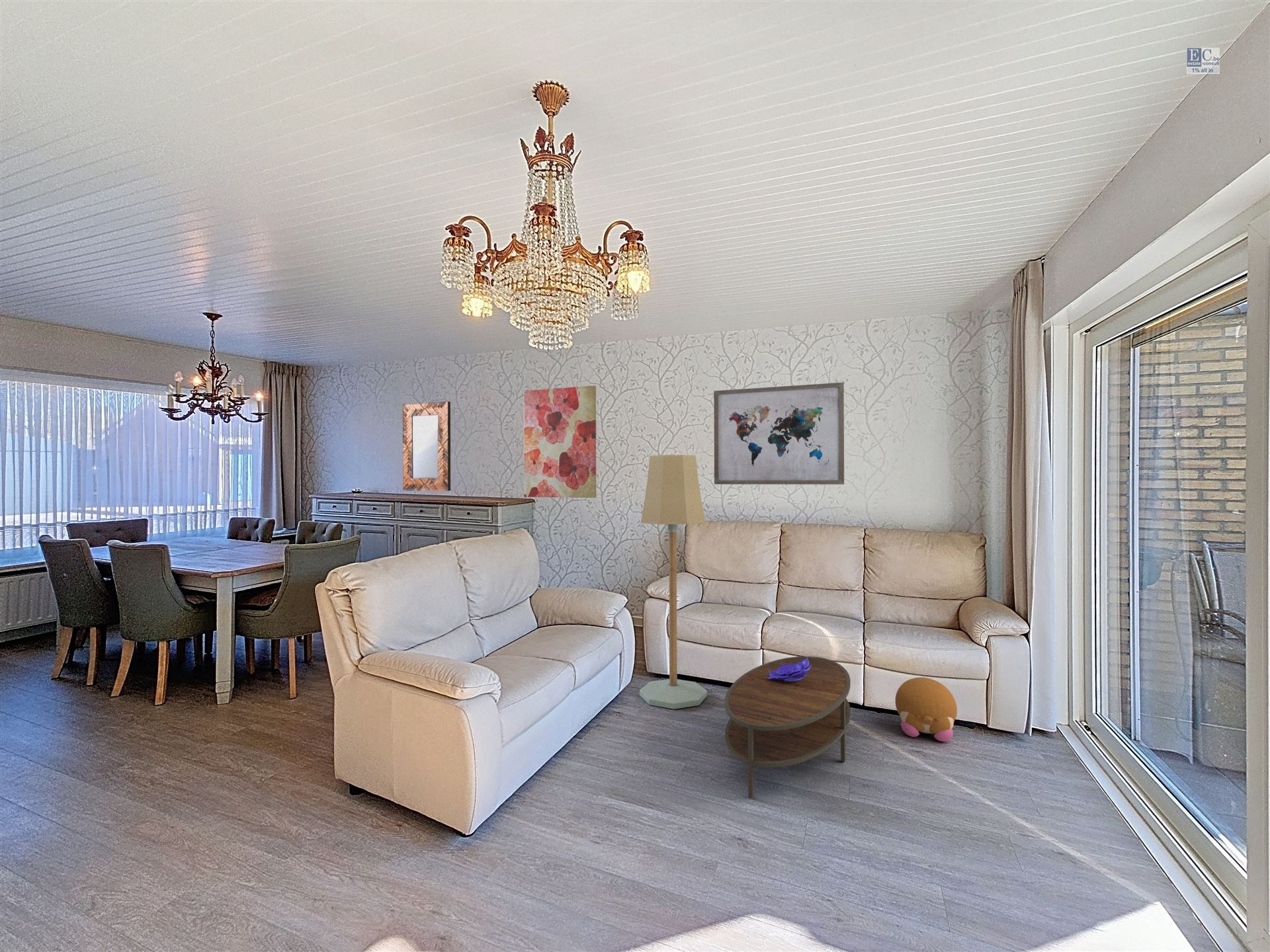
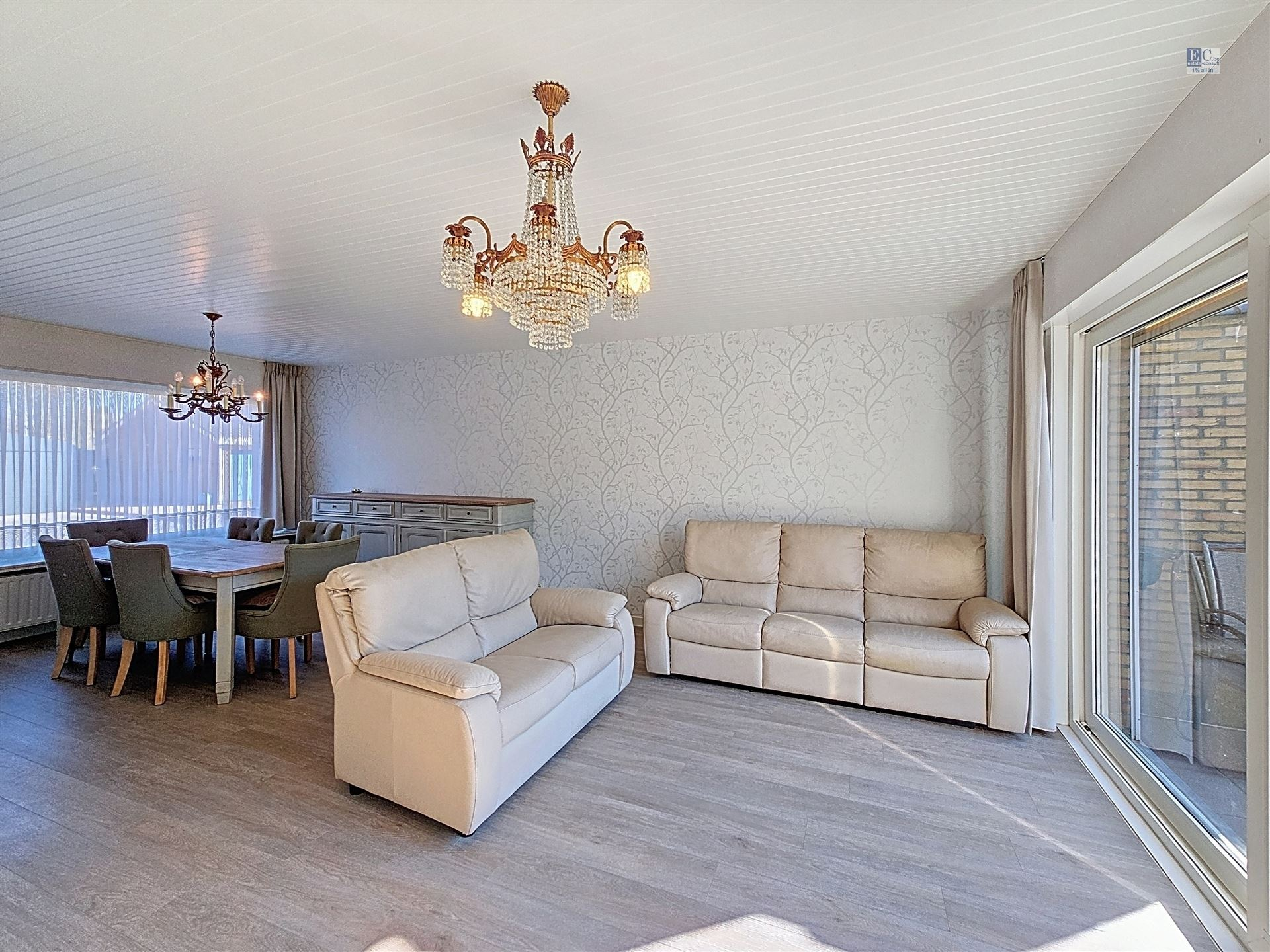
- wall art (776, 435)
- floor lamp (673, 575)
- coffee table (790, 716)
- home mirror (426, 446)
- decorative bowl (789, 668)
- plush toy (925, 705)
- wall art (559, 442)
